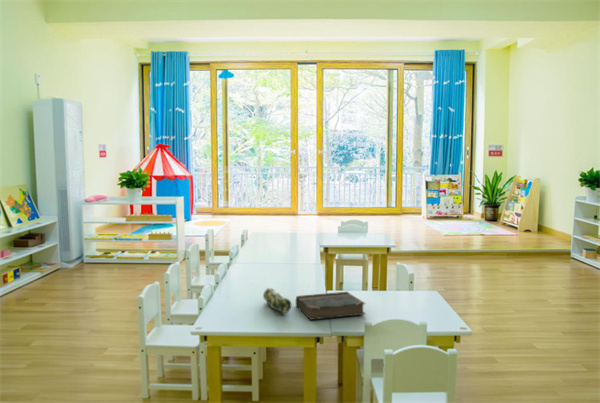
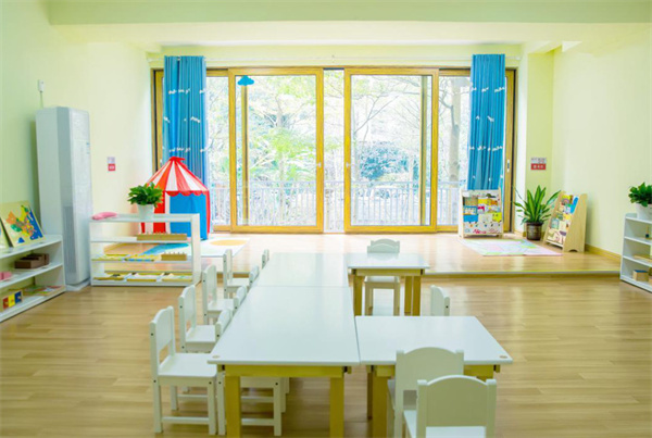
- book (329, 304)
- pencil case (276, 300)
